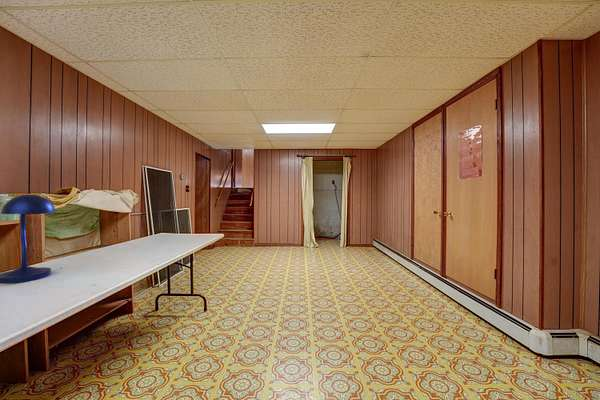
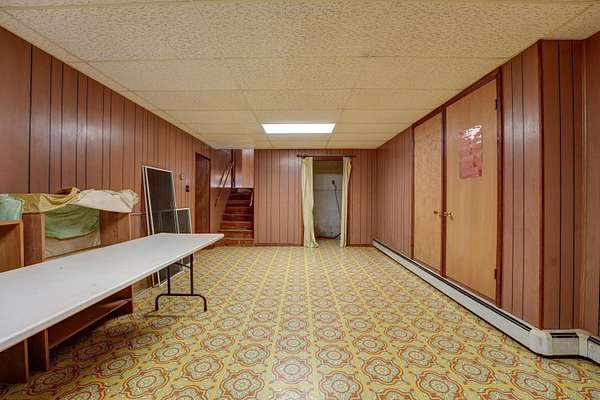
- desk lamp (25, 237)
